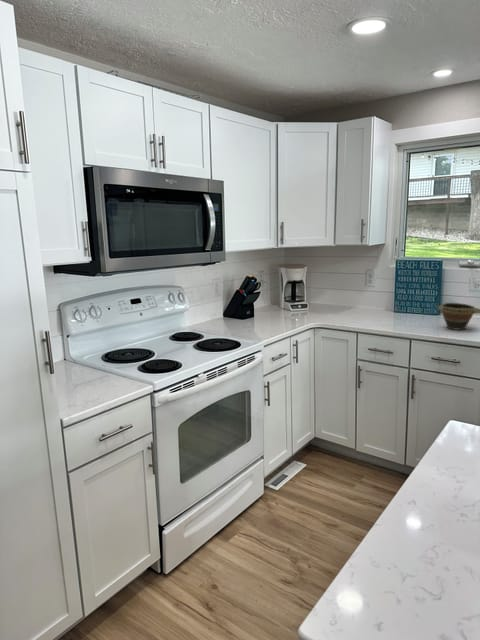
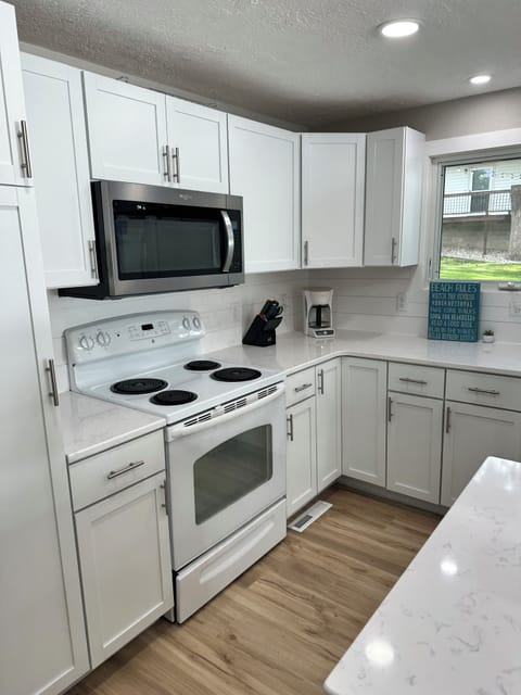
- bowl (458, 316)
